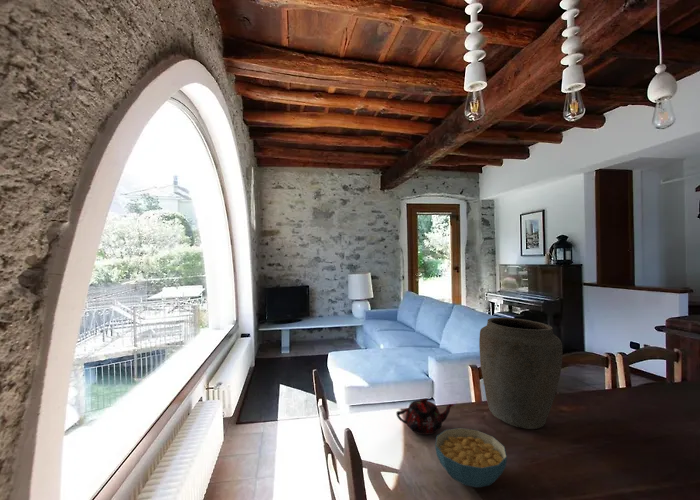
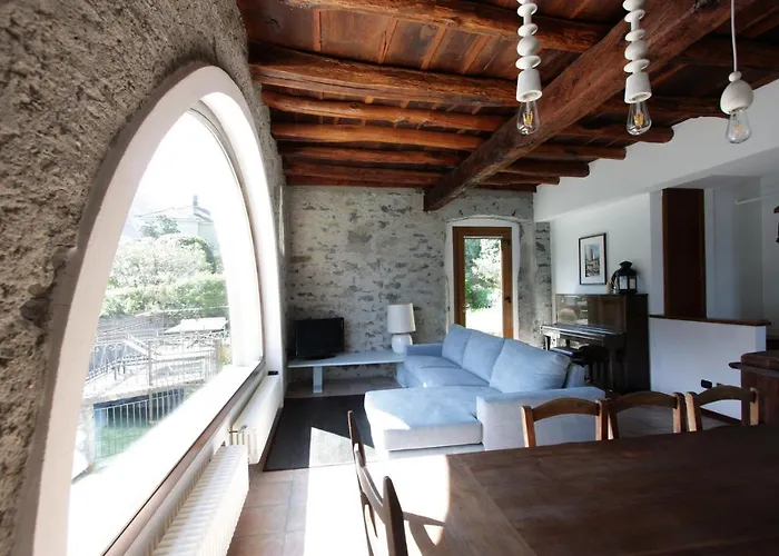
- cereal bowl (470, 462)
- vase (519, 369)
- teapot (425, 413)
